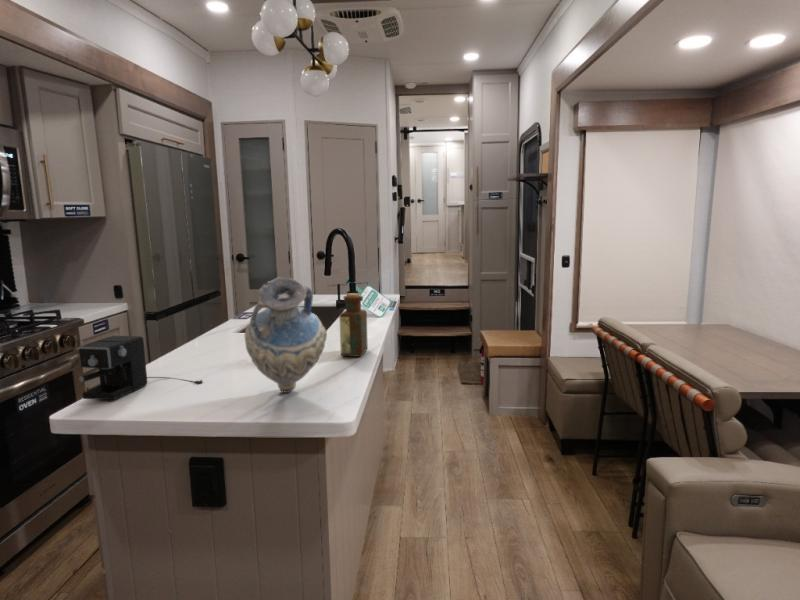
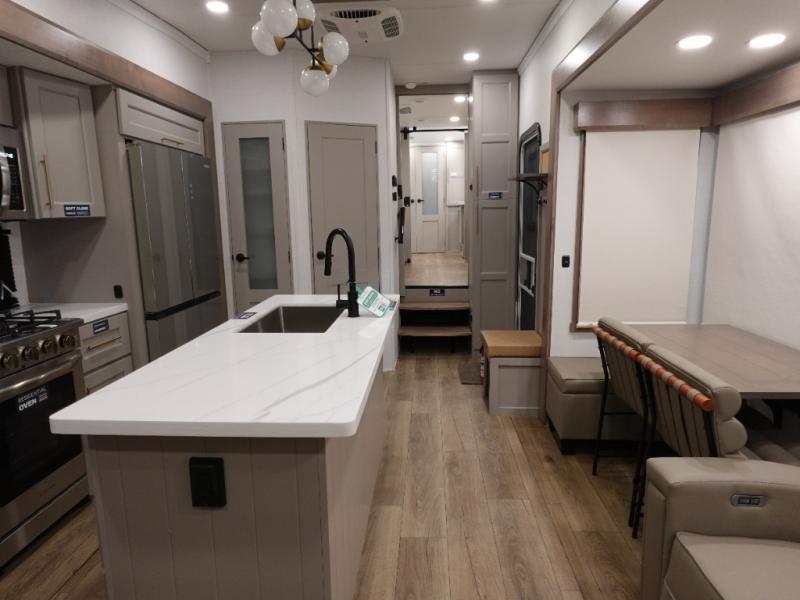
- bottle (353, 324)
- coffee maker (140, 366)
- vase (283, 341)
